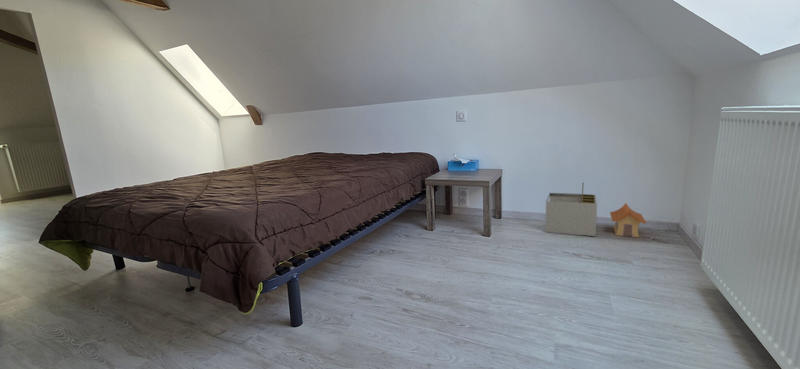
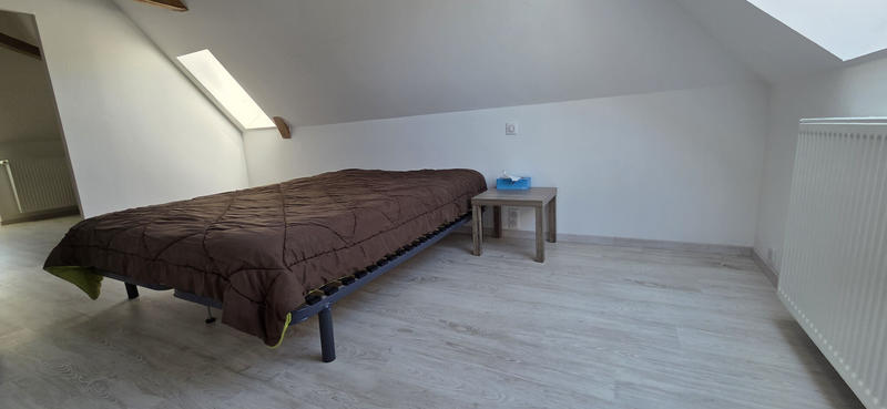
- toy house (626, 219)
- cardboard box (571, 207)
